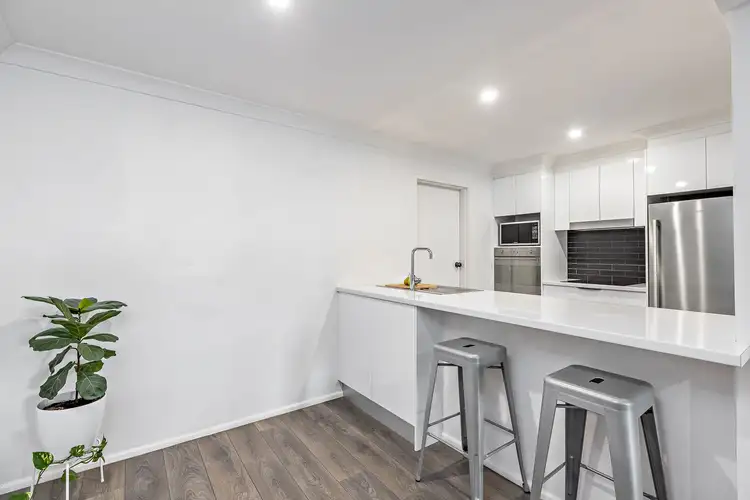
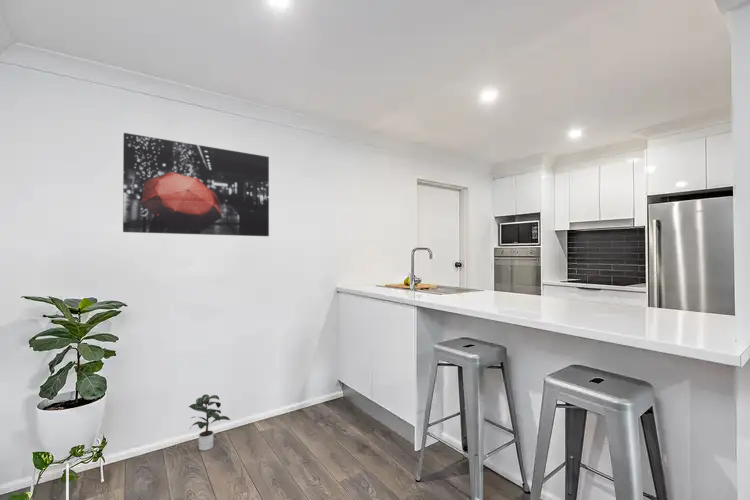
+ wall art (203, 190)
+ potted plant (209, 417)
